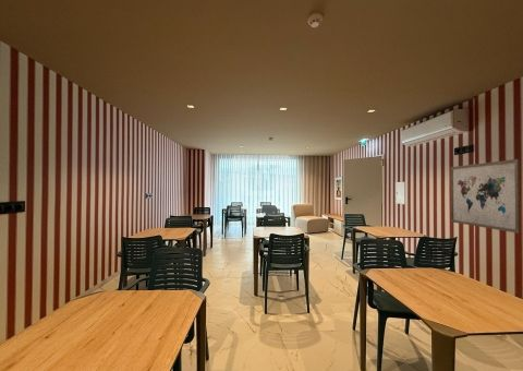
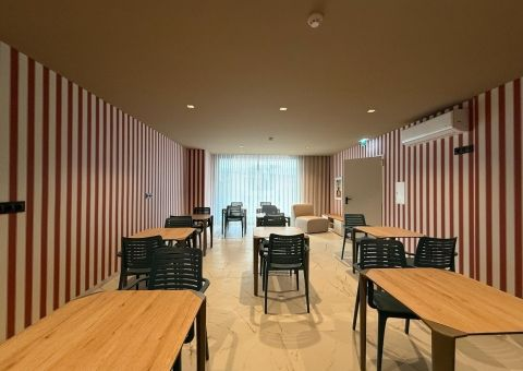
- wall art (479, 194)
